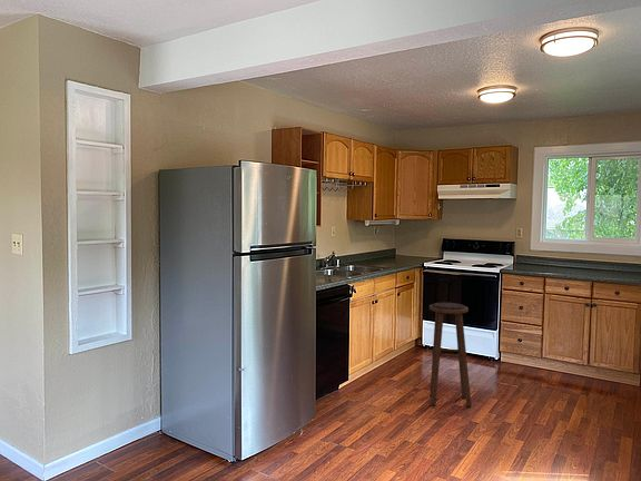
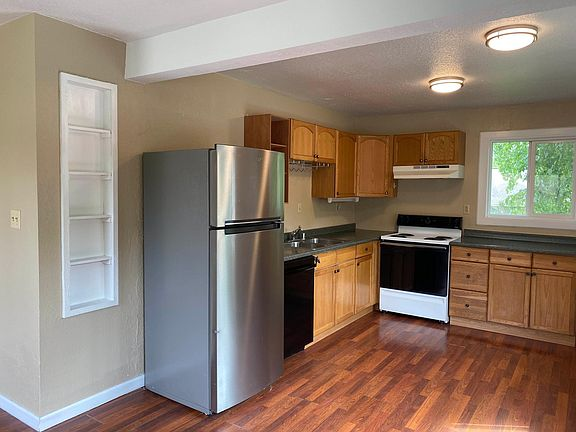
- stool (448, 354)
